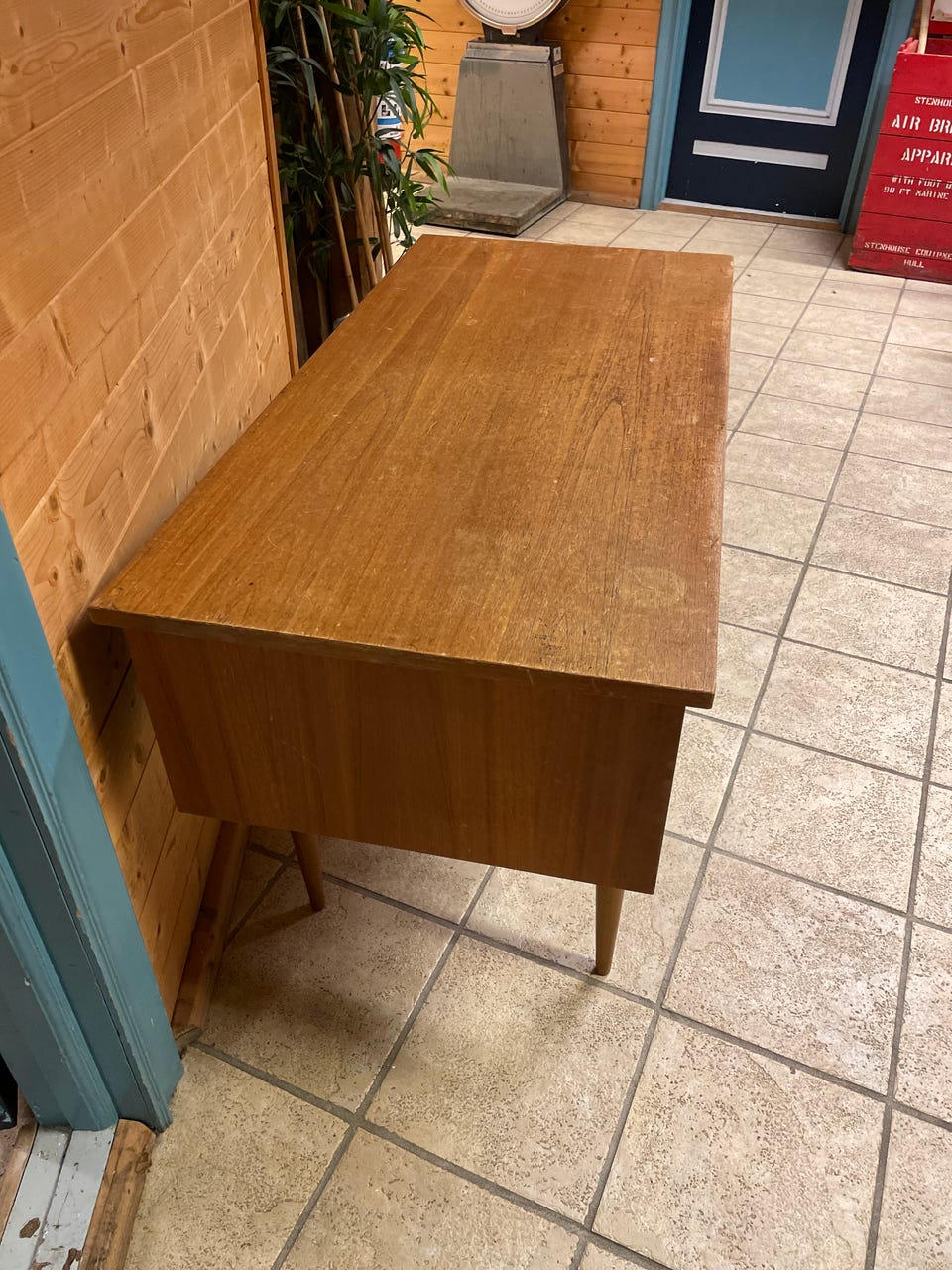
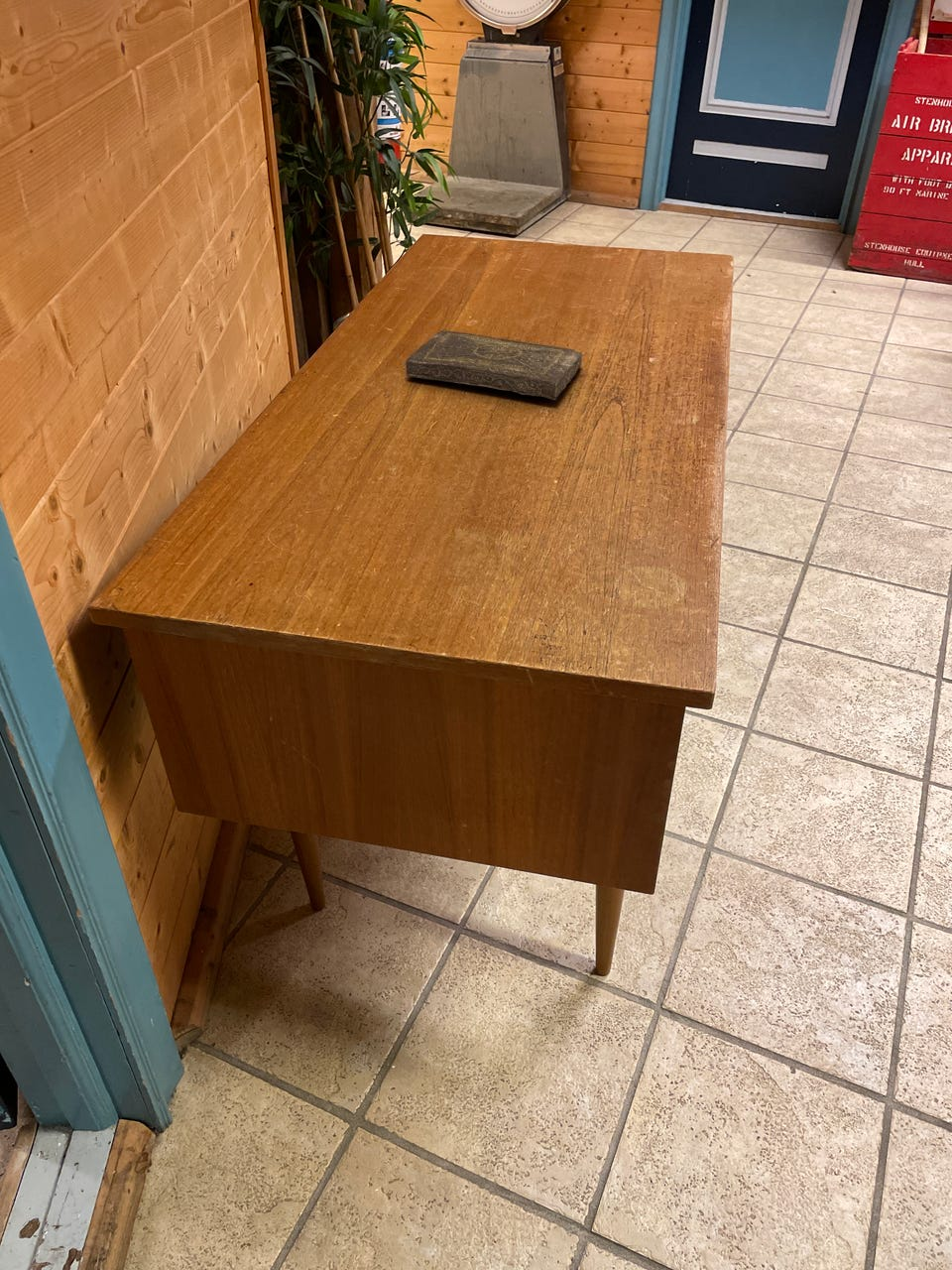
+ book (495, 361)
